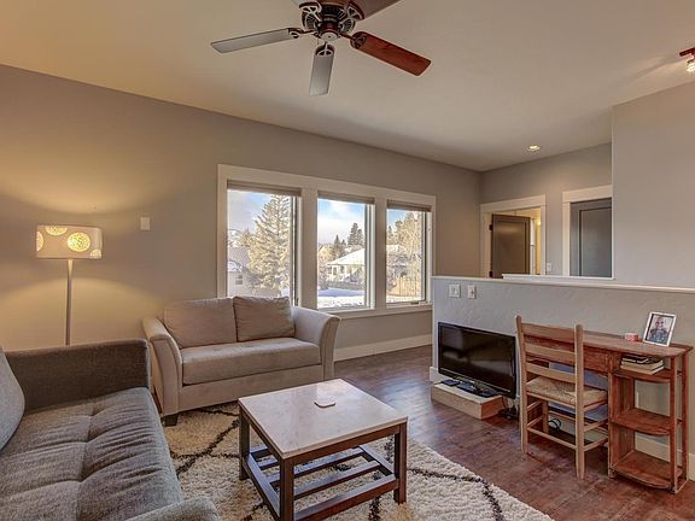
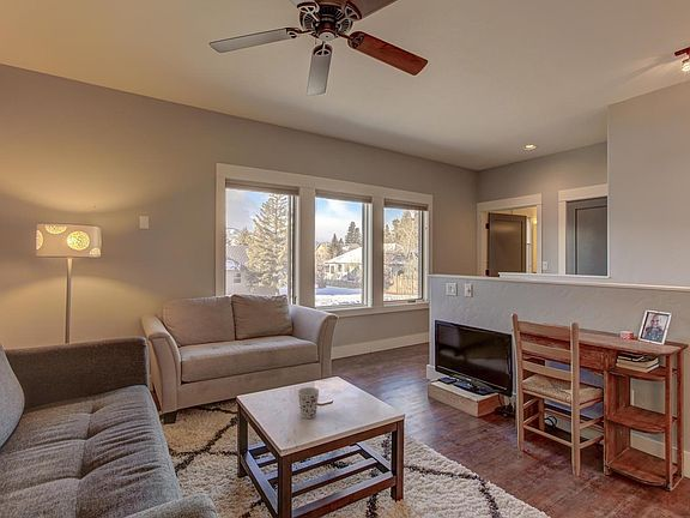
+ cup (308, 403)
